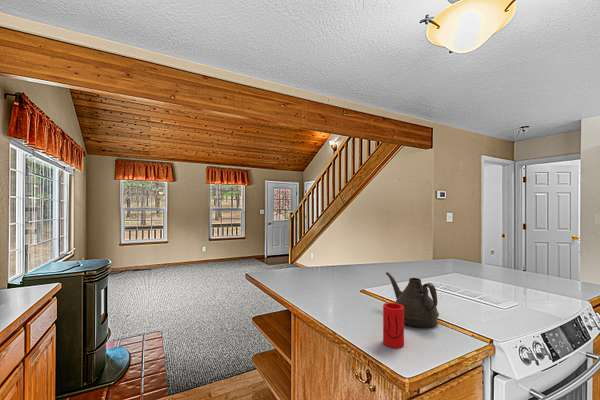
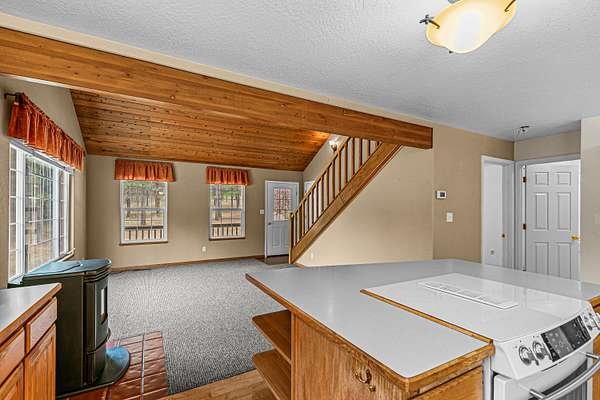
- teapot (409, 296)
- cup (393, 324)
